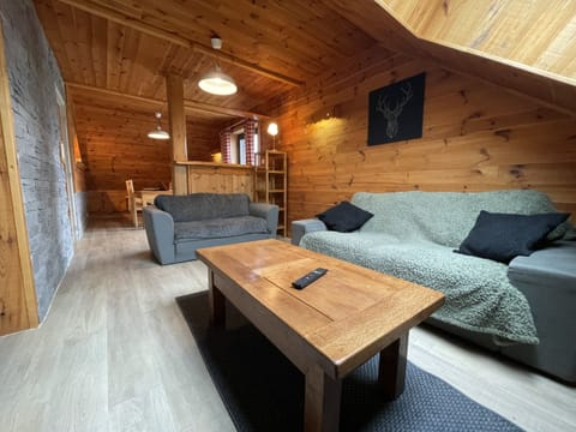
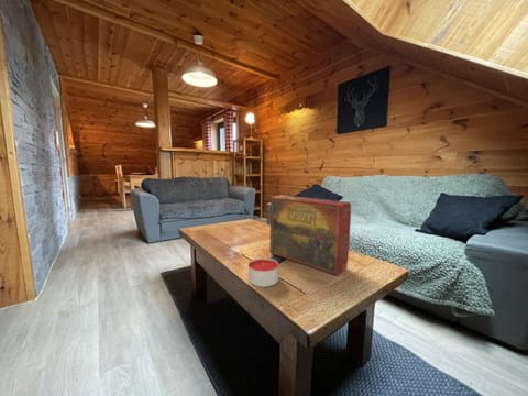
+ candle (263, 271)
+ board game (306, 230)
